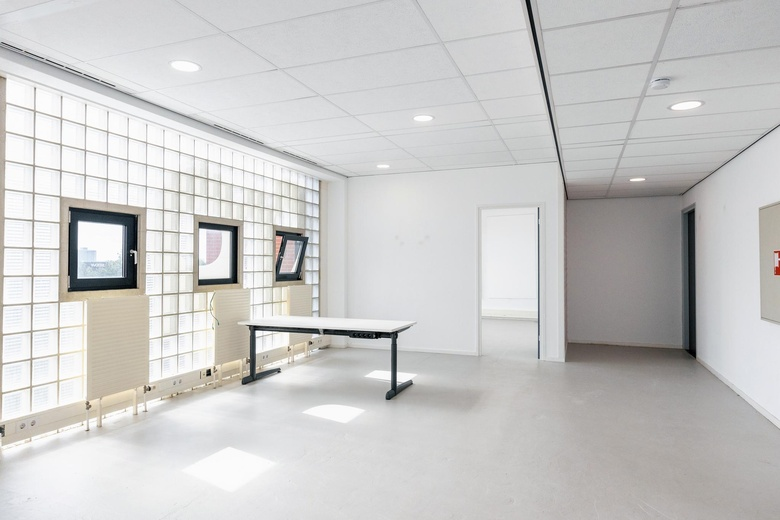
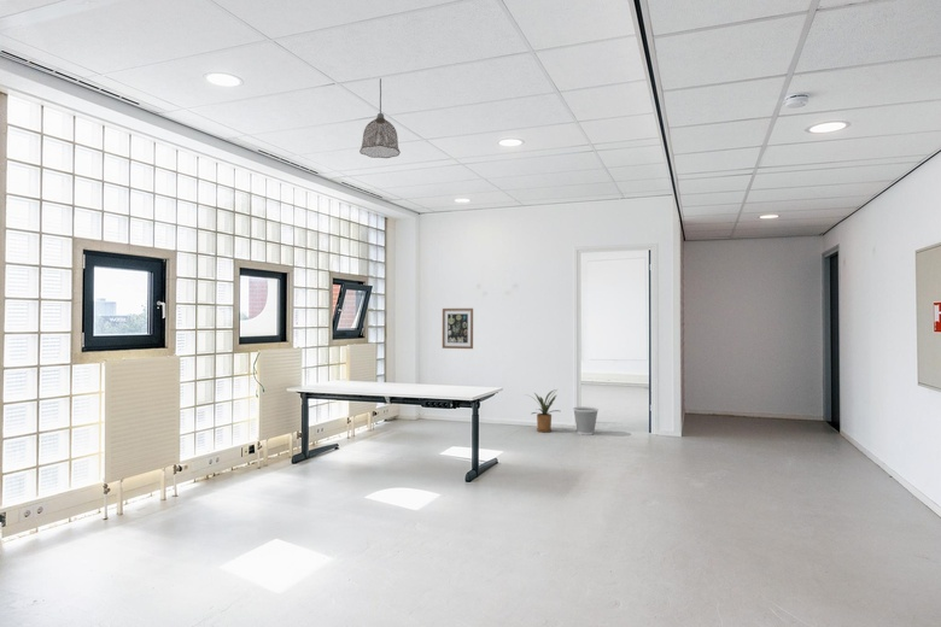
+ house plant (543, 409)
+ wall art (457, 328)
+ wastebasket (585, 421)
+ pendant lamp (380, 115)
